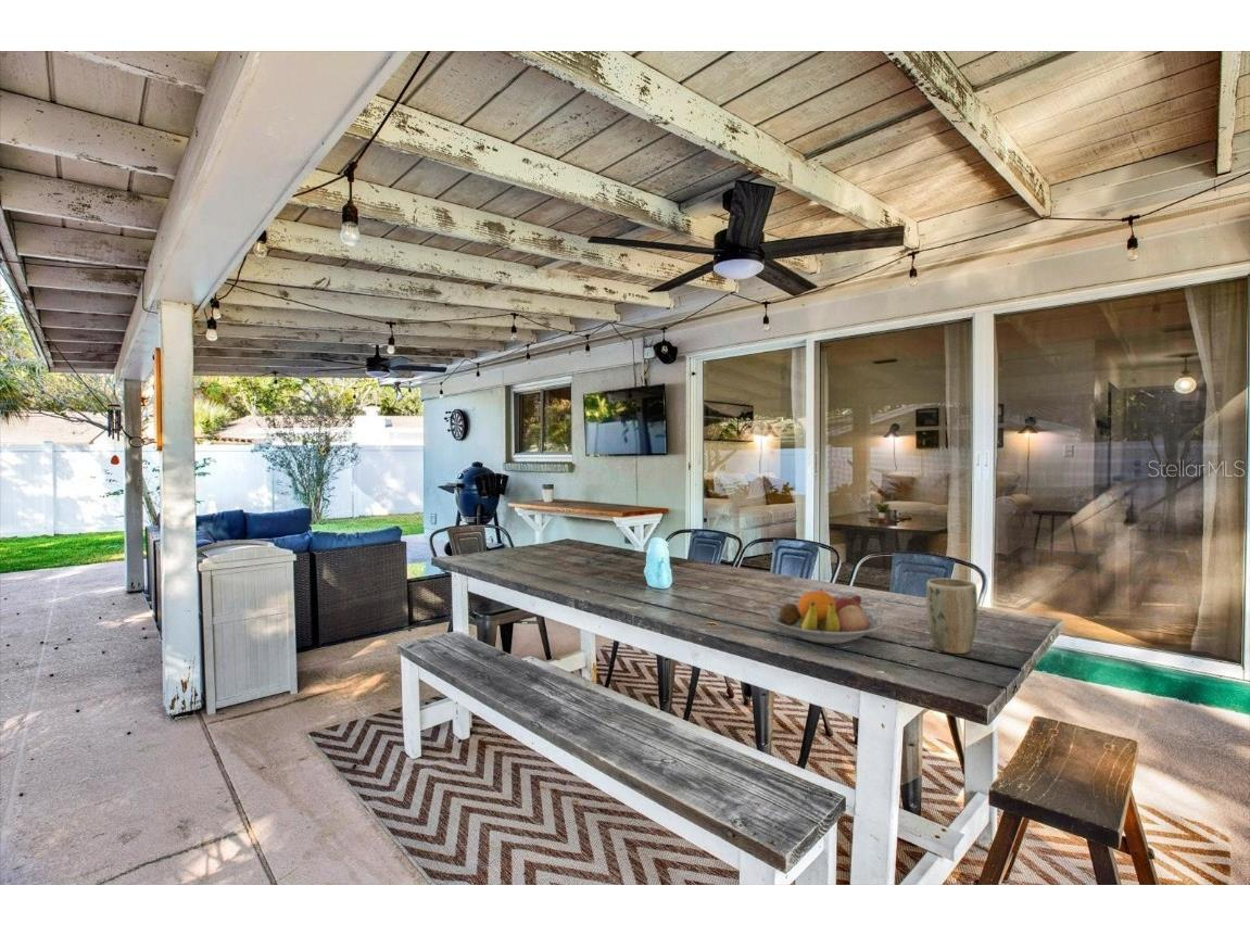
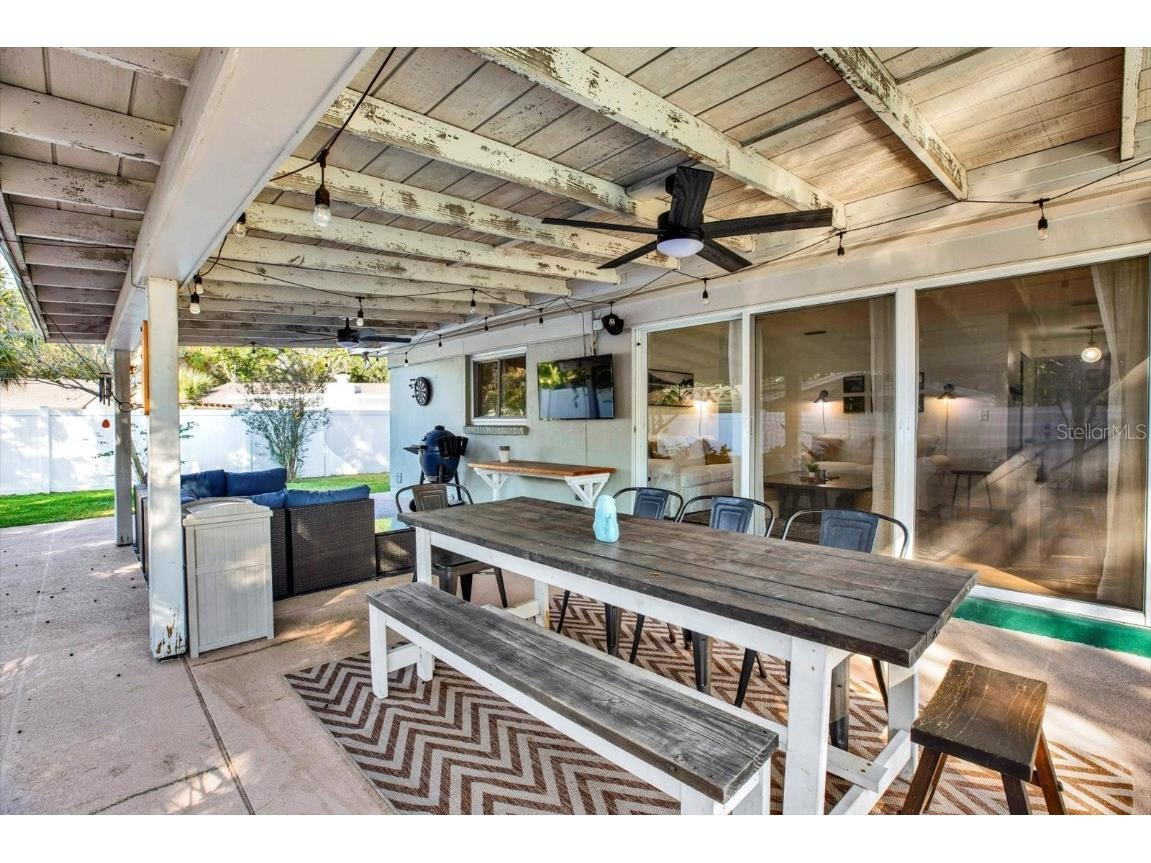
- plant pot (951, 615)
- fruit bowl (824, 612)
